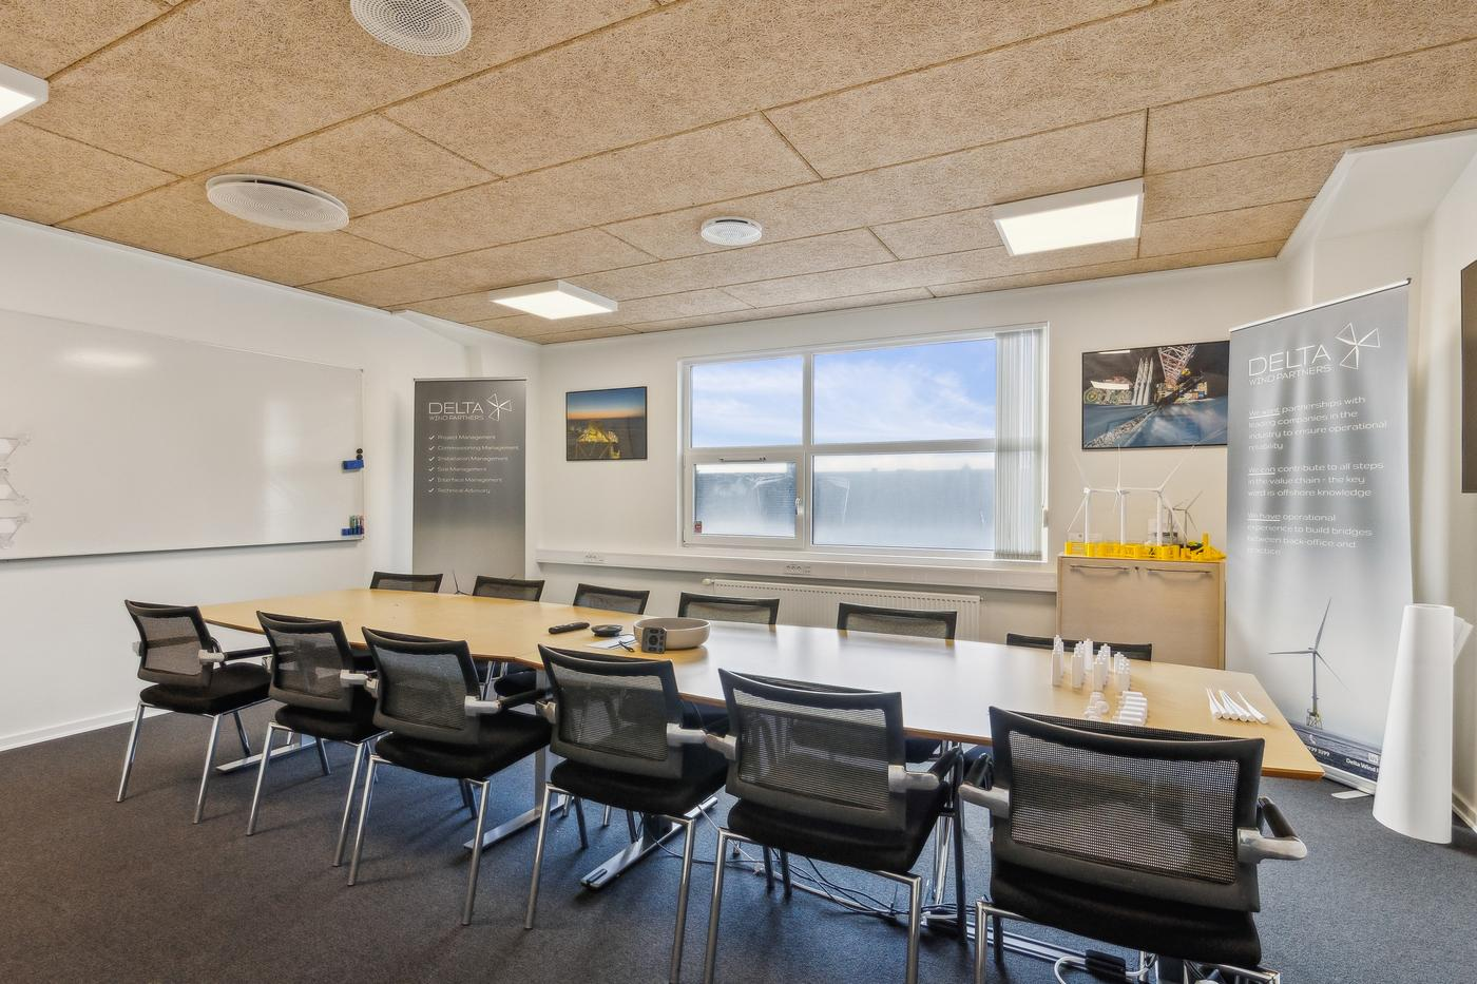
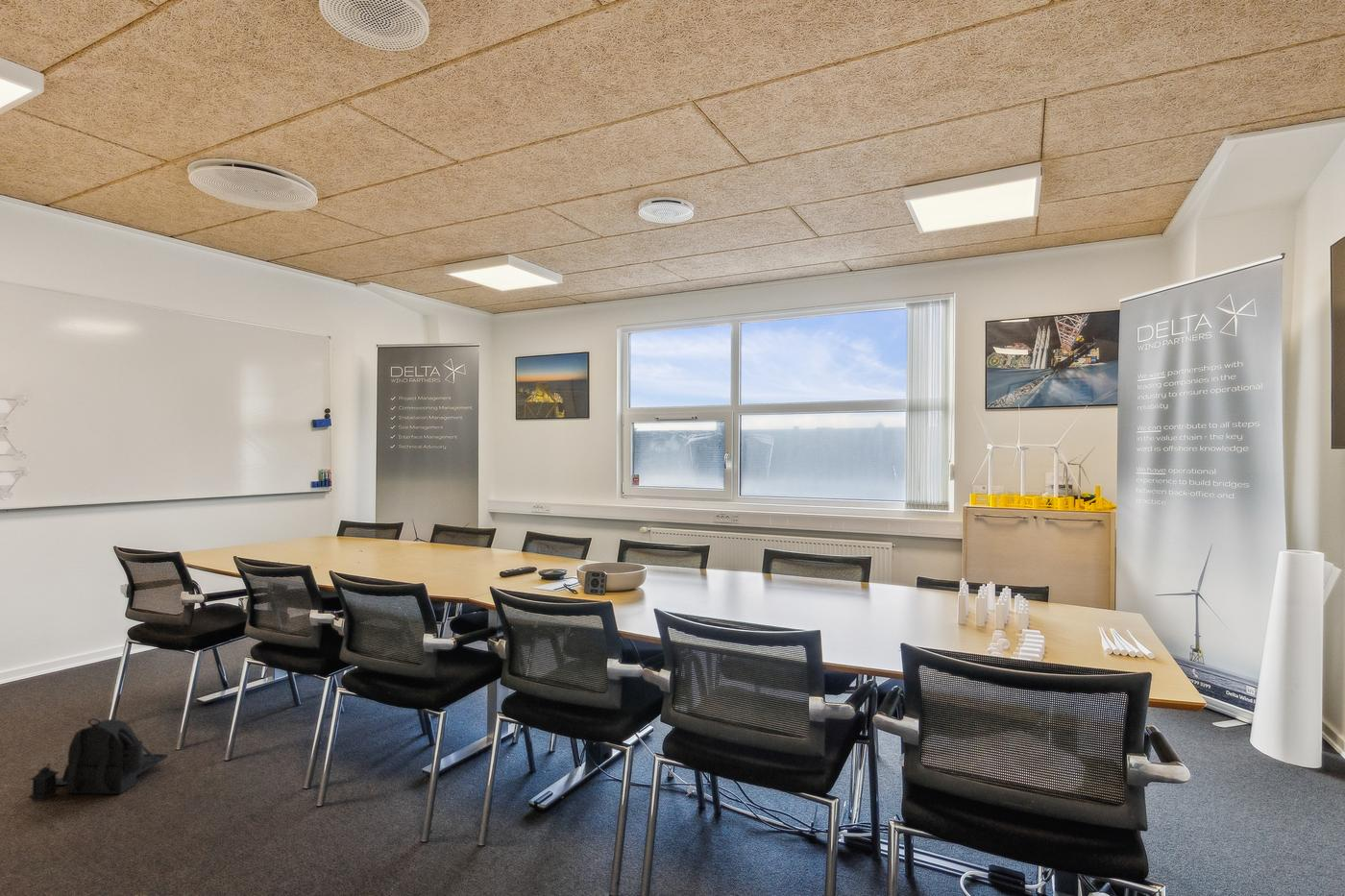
+ backpack (97, 744)
